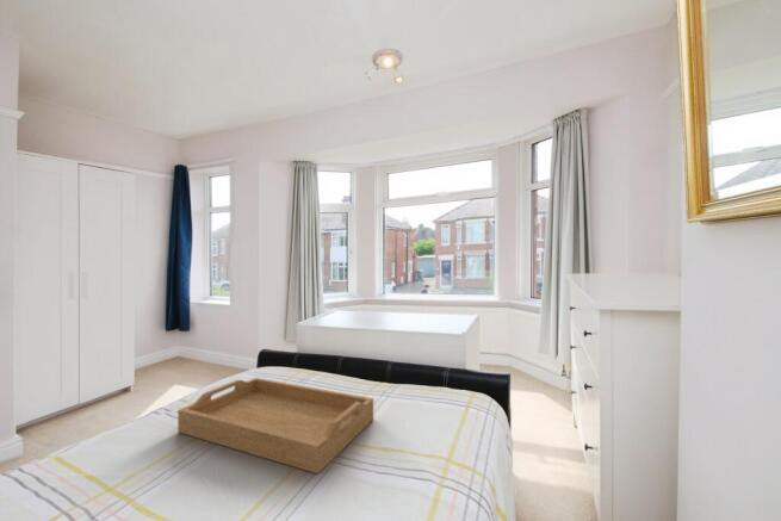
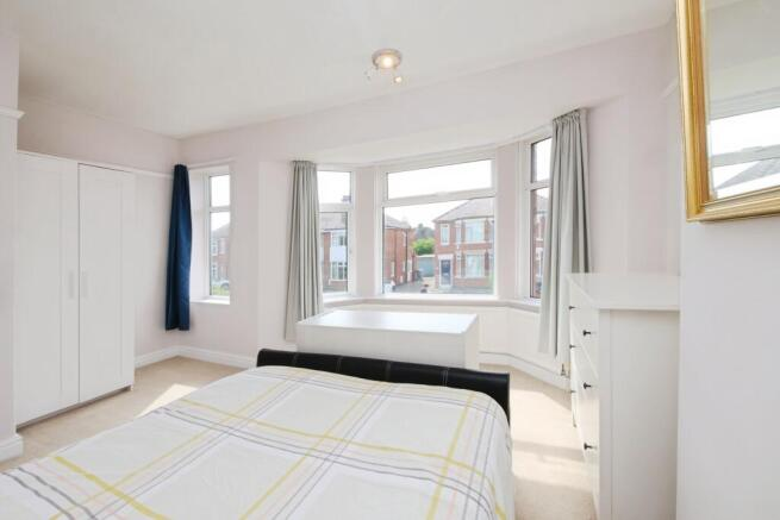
- serving tray (279, 411)
